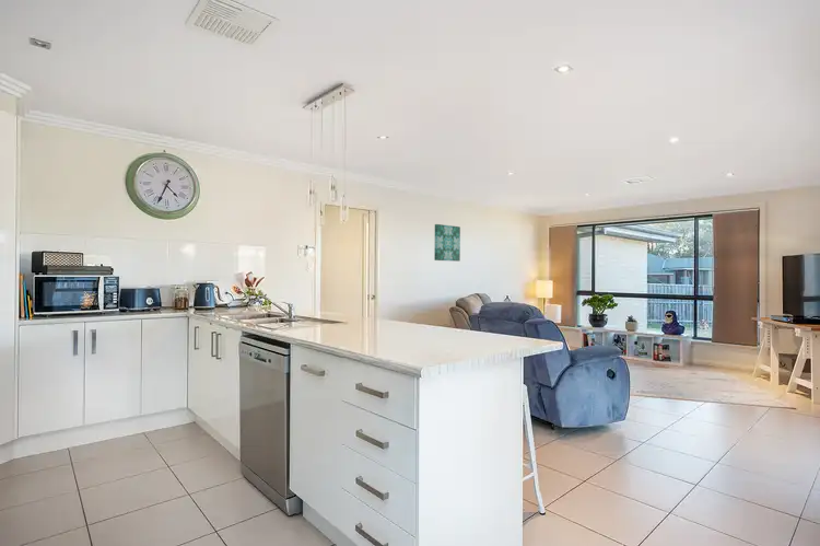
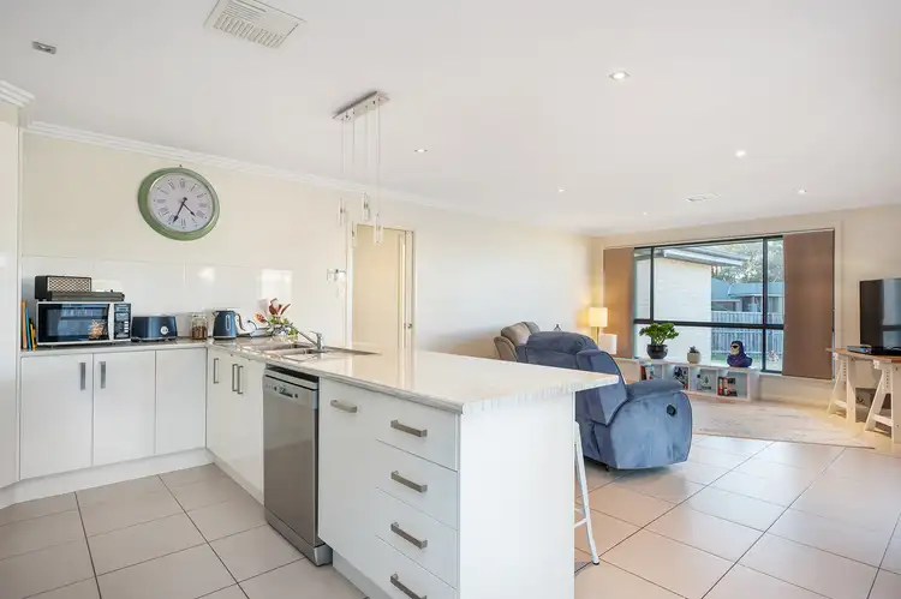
- wall art (447, 243)
